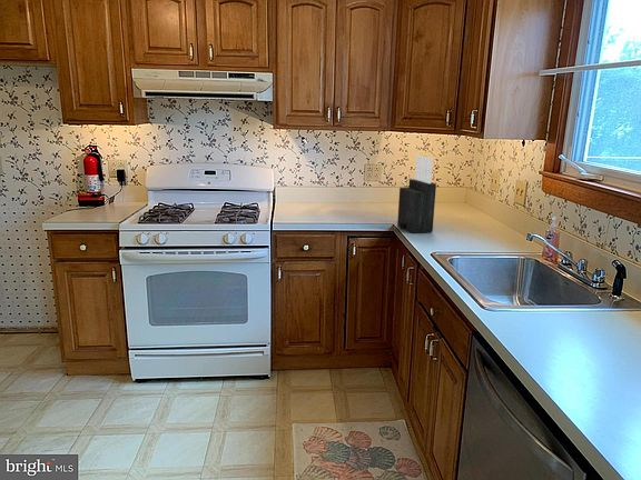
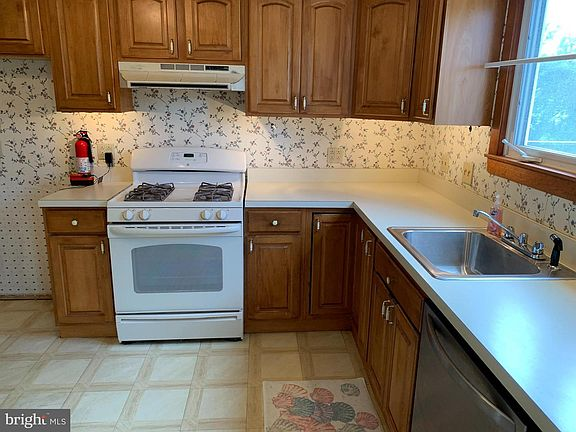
- knife block (414, 193)
